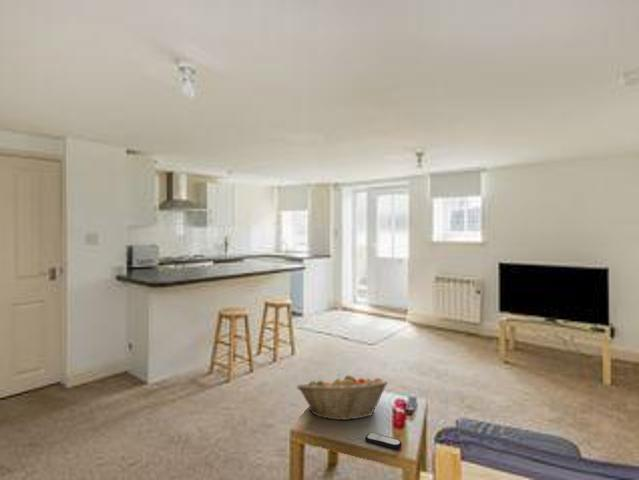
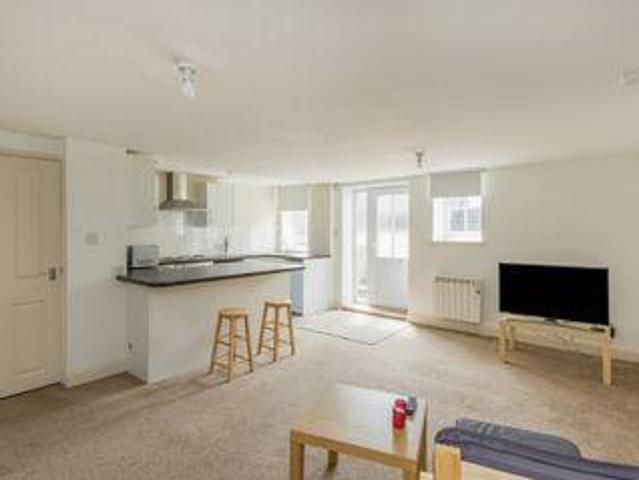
- remote control (383, 440)
- fruit basket (342, 391)
